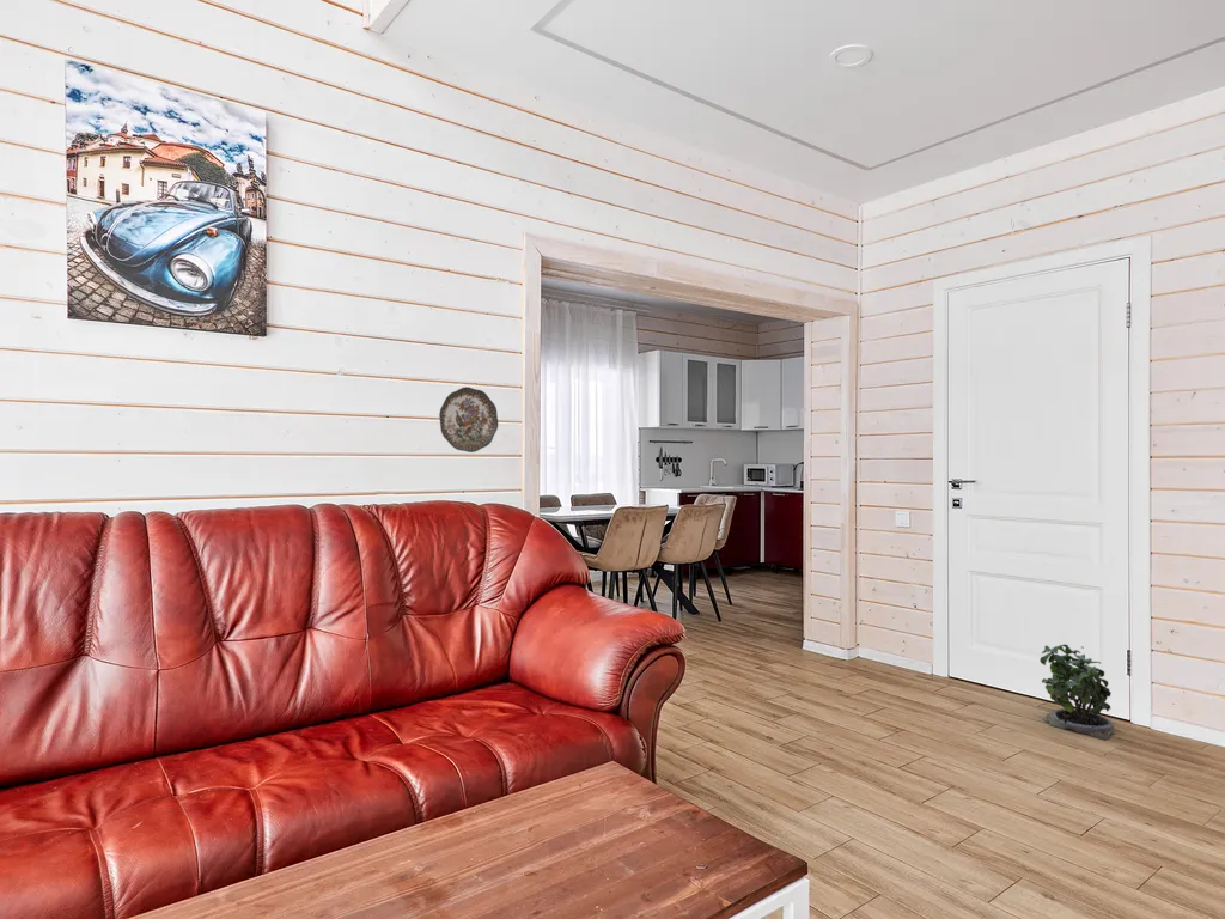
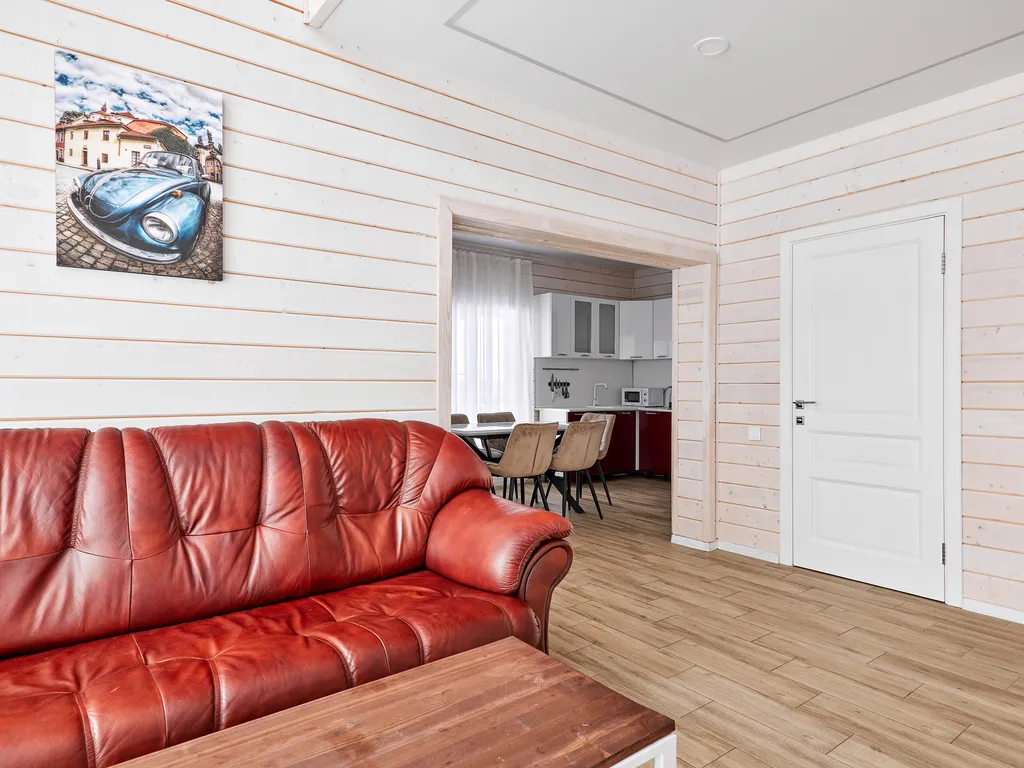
- potted plant (1075, 683)
- decorative plate (468, 419)
